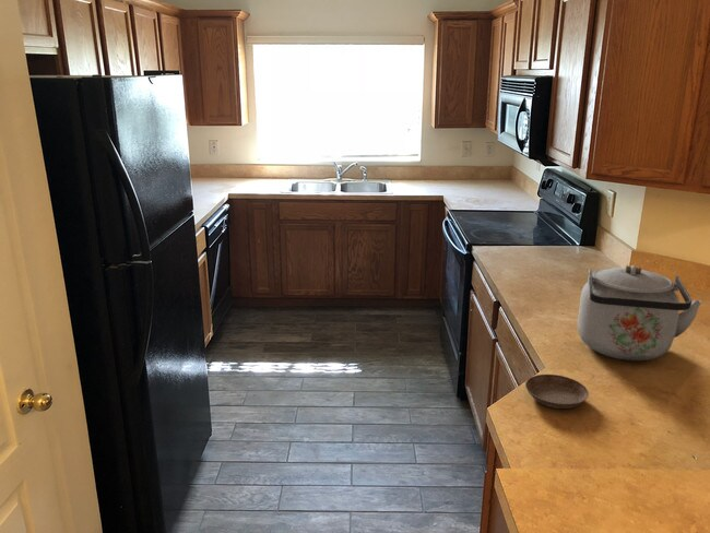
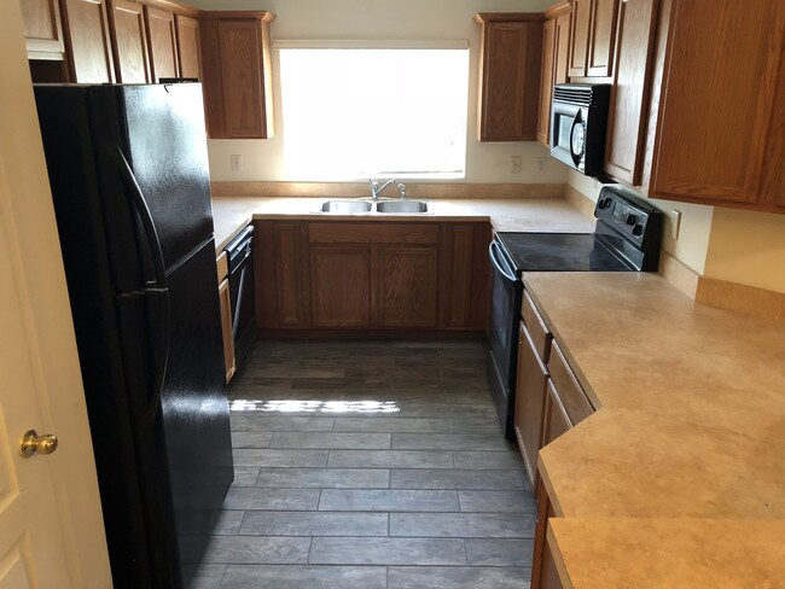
- saucer (556, 392)
- kettle (639, 309)
